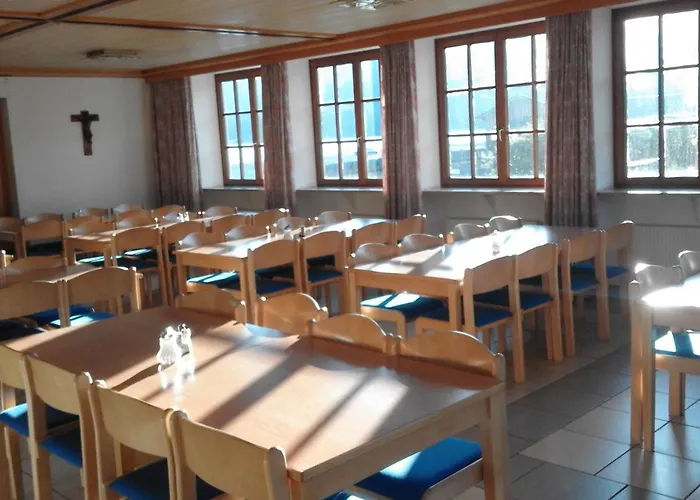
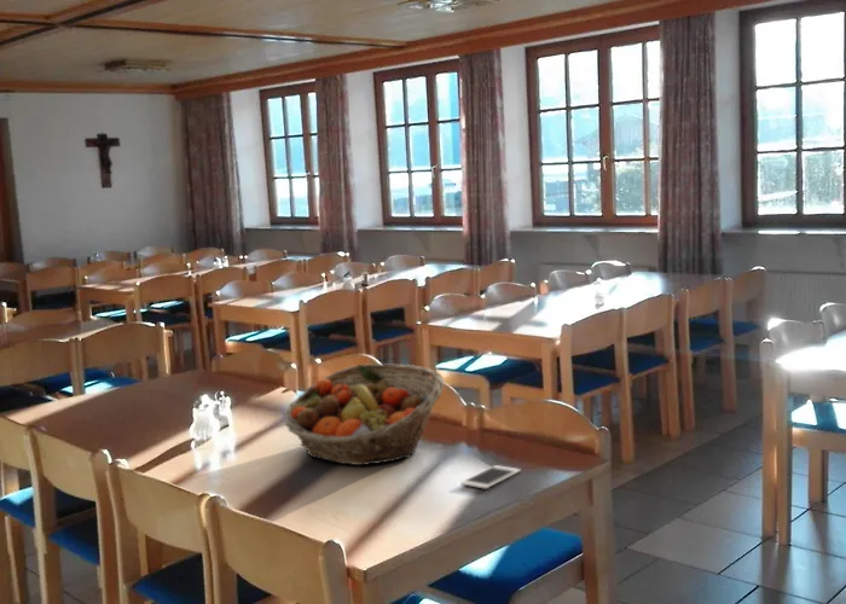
+ fruit basket (364, 412)
+ cell phone (491, 476)
